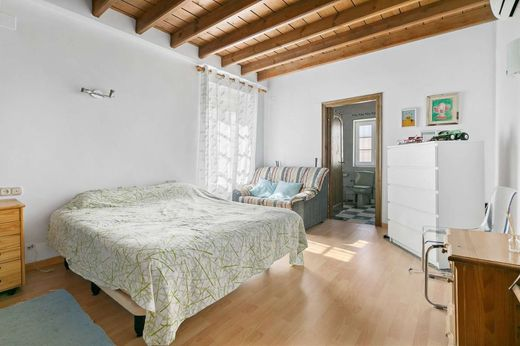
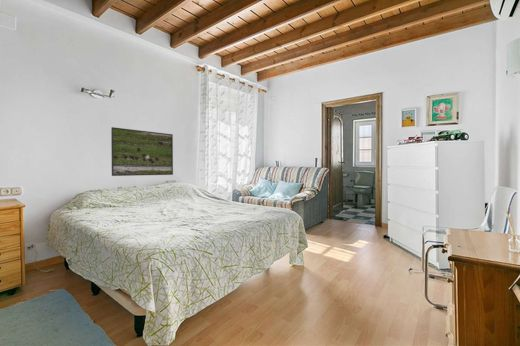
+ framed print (144, 153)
